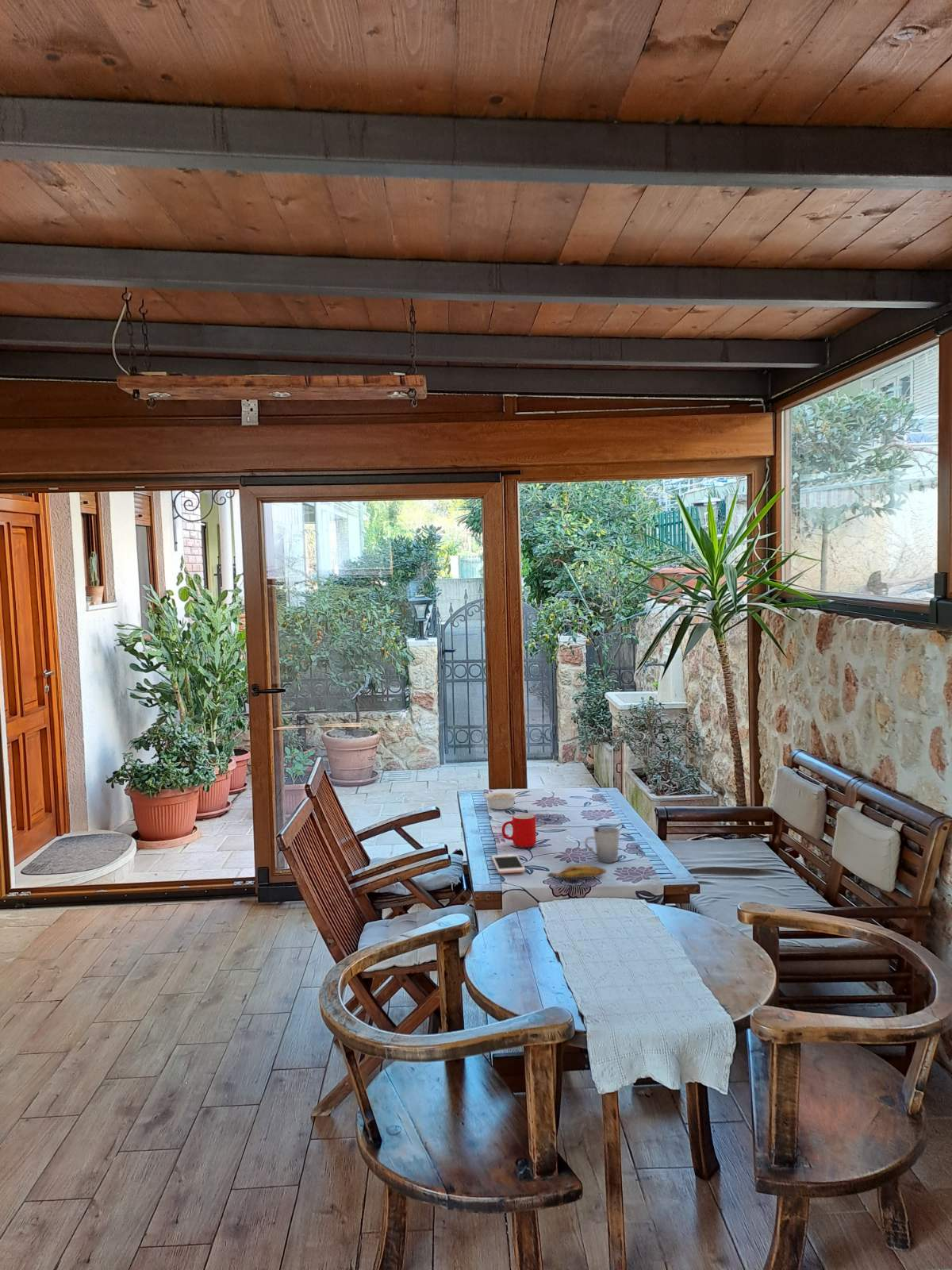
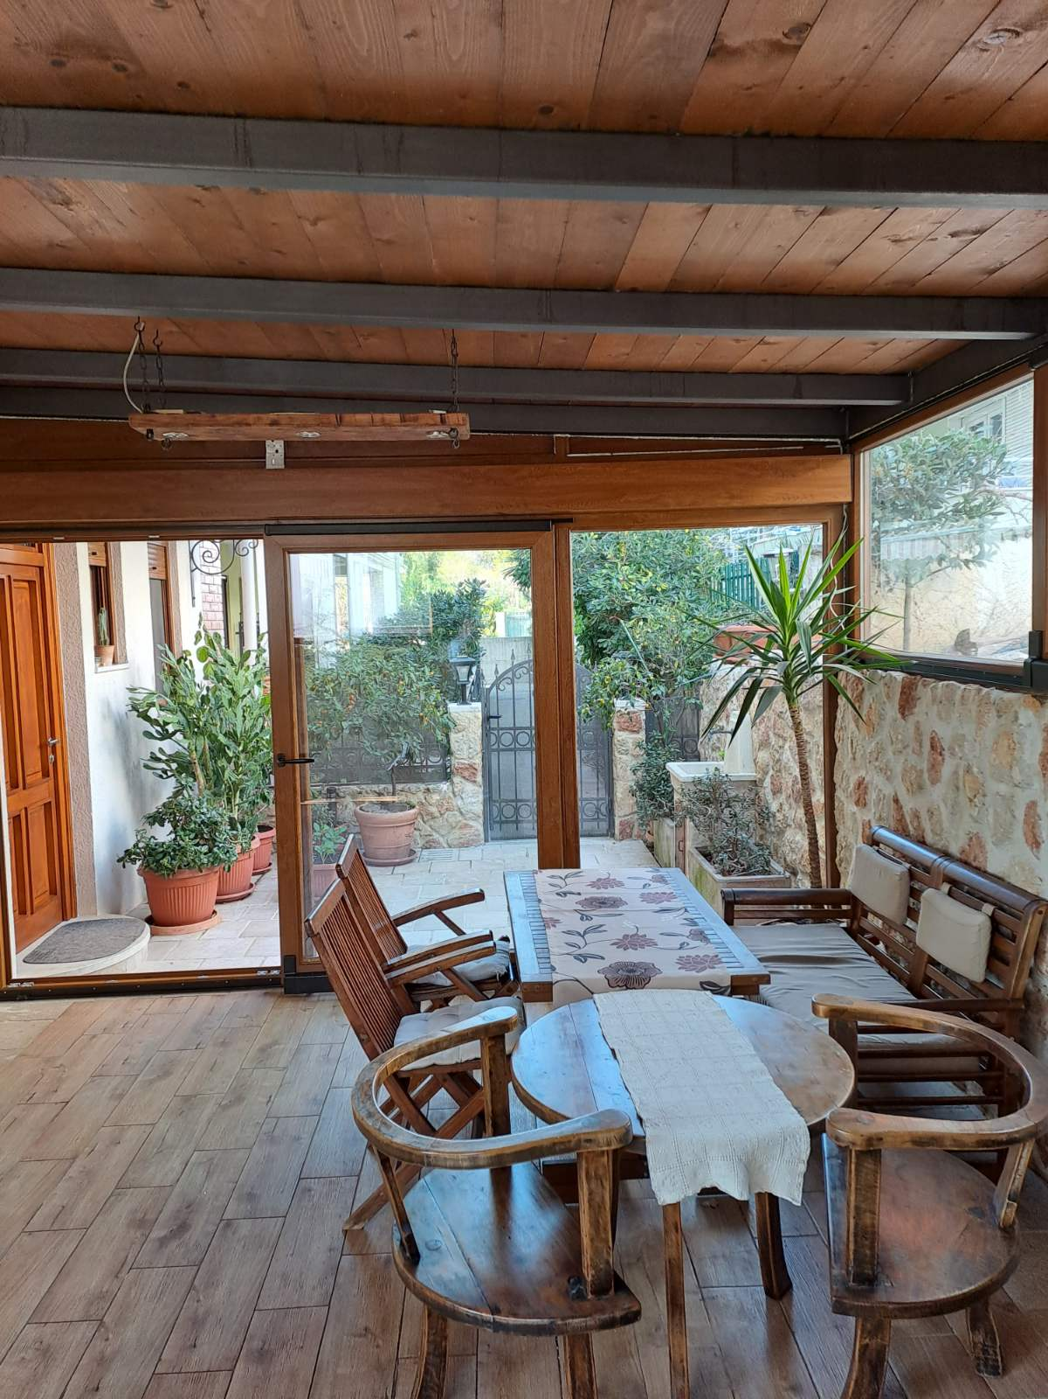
- legume (502, 799)
- cup (518, 830)
- cup (602, 845)
- banana (577, 871)
- cell phone (508, 863)
